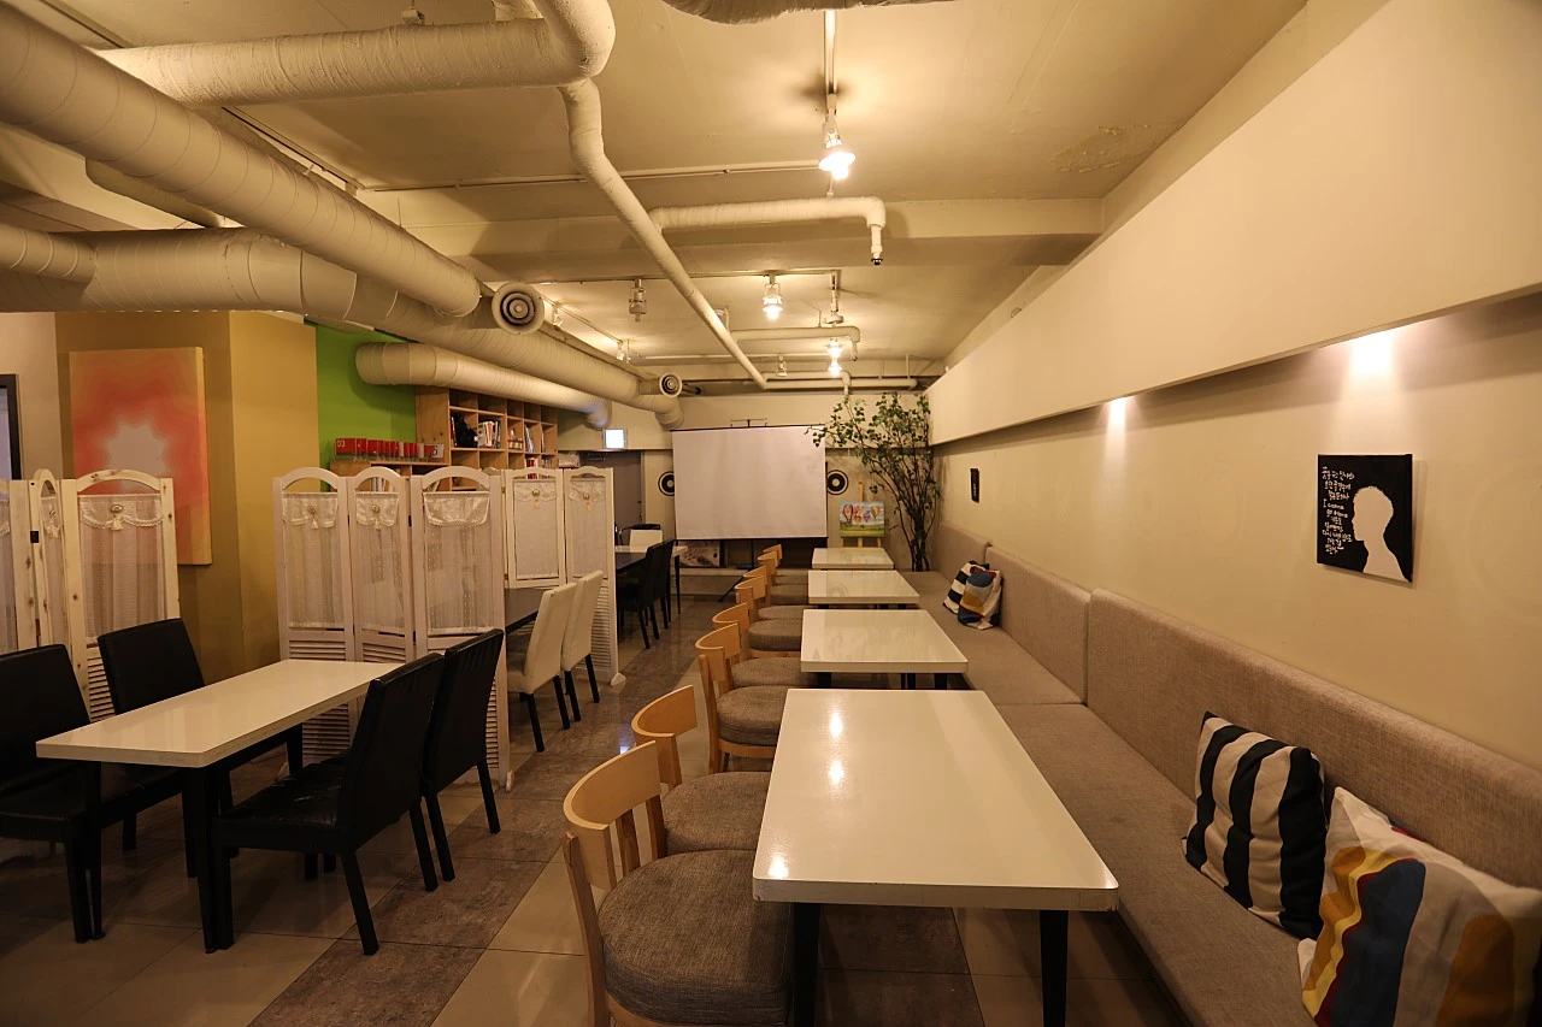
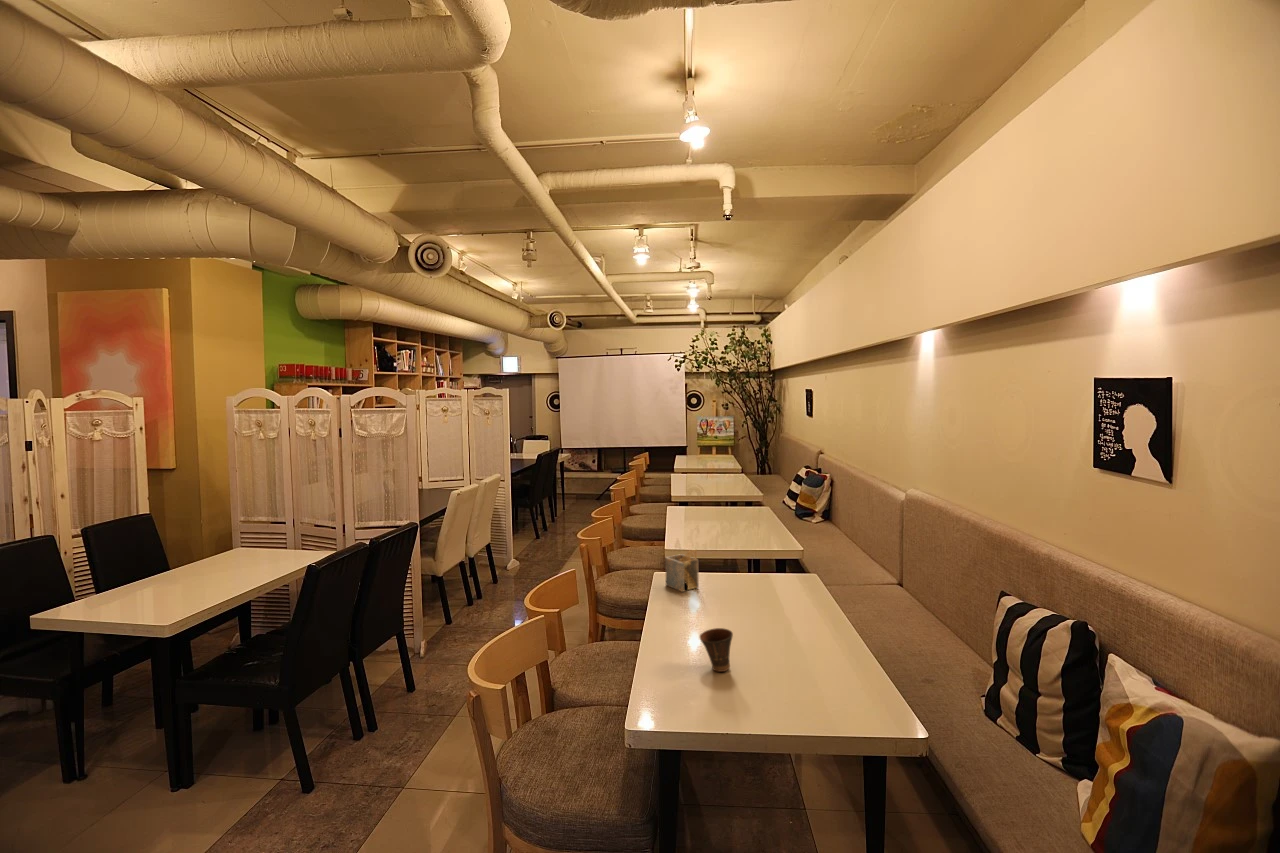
+ napkin holder (682, 567)
+ cup (716, 650)
